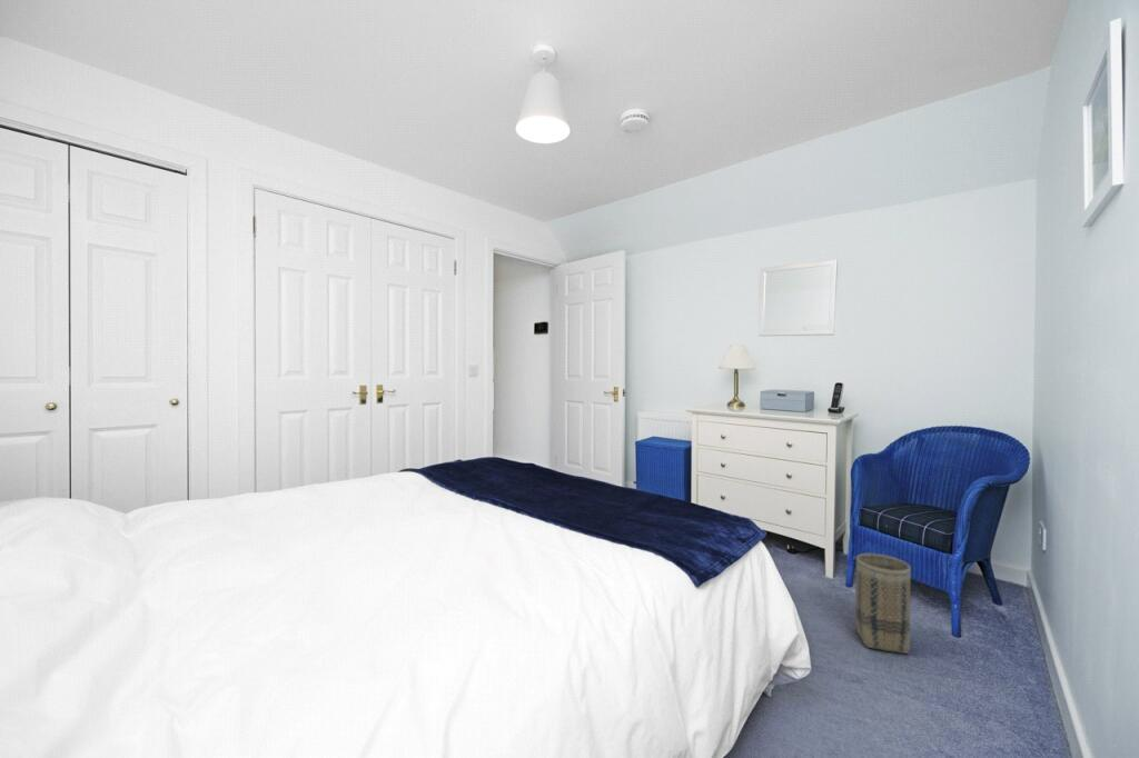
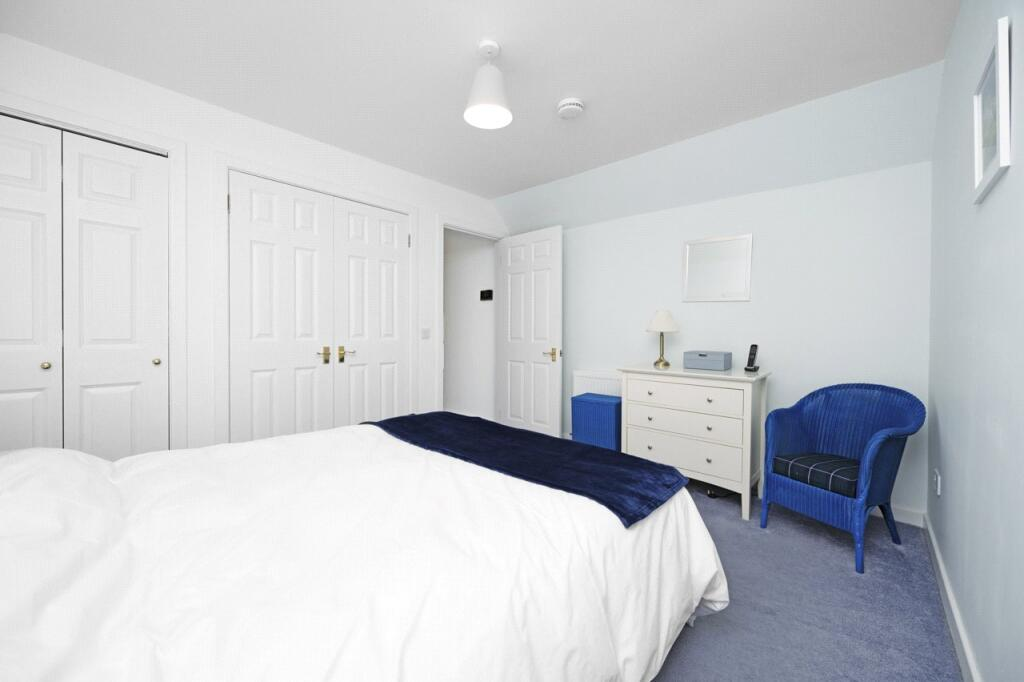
- basket (882, 601)
